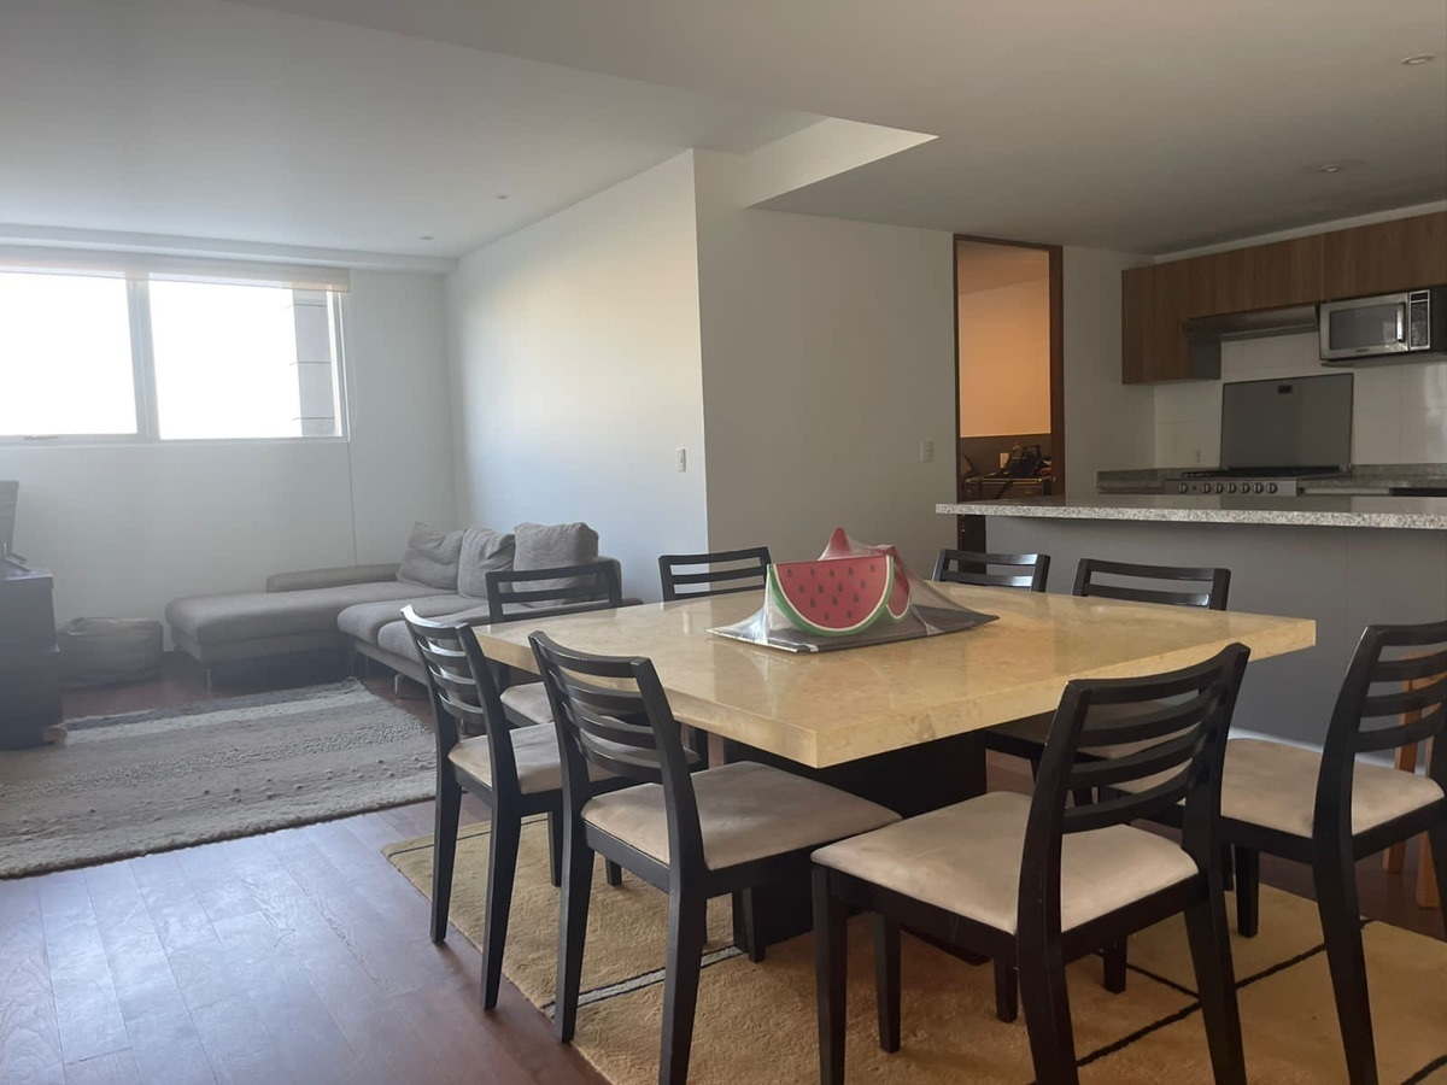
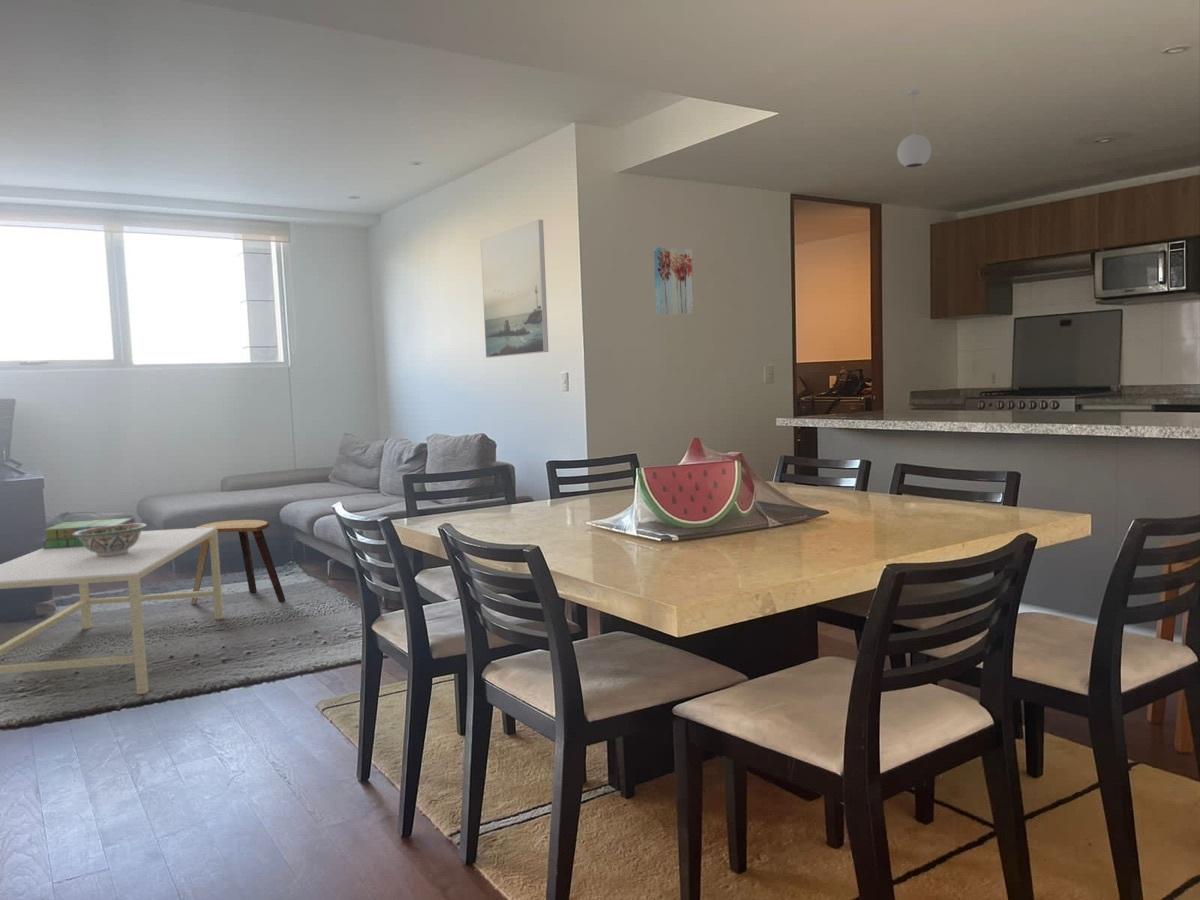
+ decorative bowl (110, 540)
+ stack of books (90, 528)
+ wall art (674, 281)
+ coffee table (107, 603)
+ stool (244, 561)
+ pendant light (913, 128)
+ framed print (512, 293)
